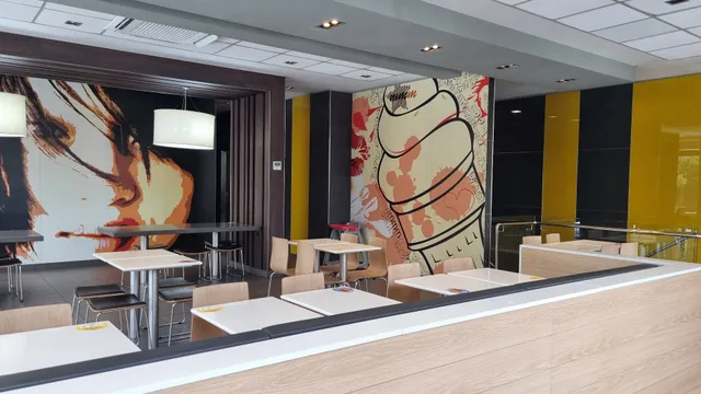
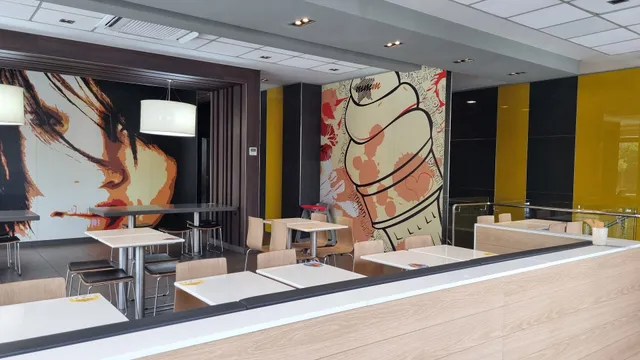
+ utensil holder (595, 231)
